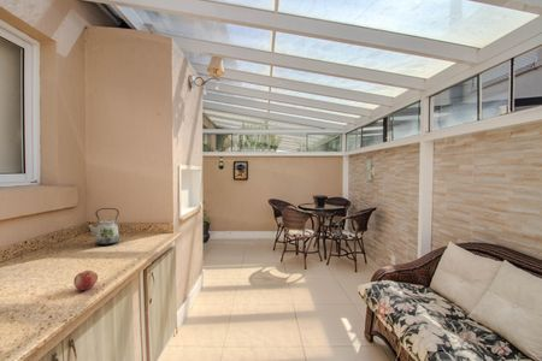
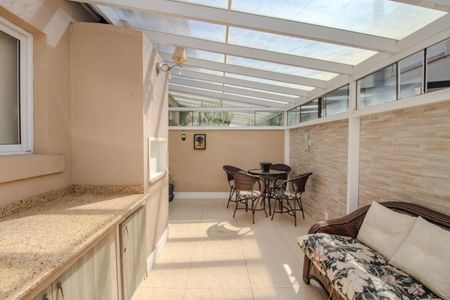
- fruit (86, 279)
- kettle (102, 225)
